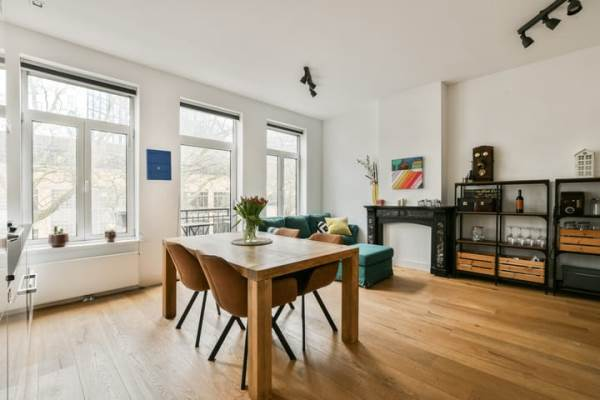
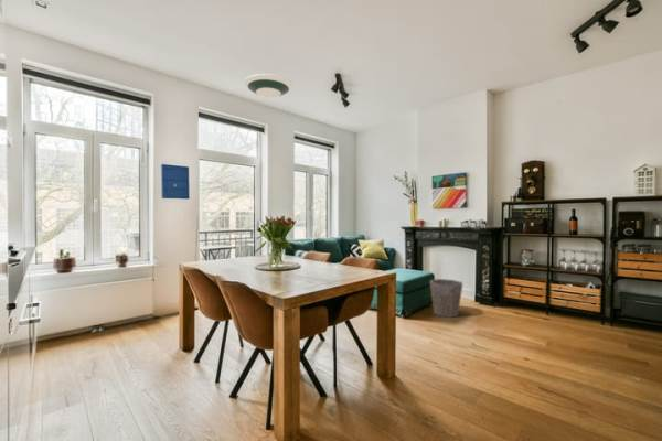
+ waste bin (446, 298)
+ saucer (268, 90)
